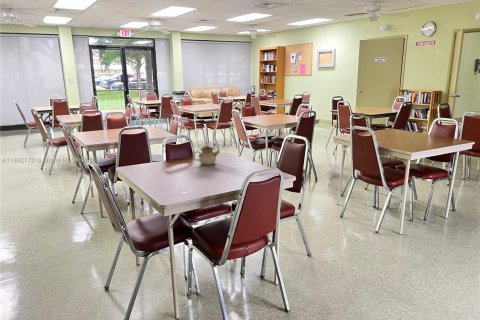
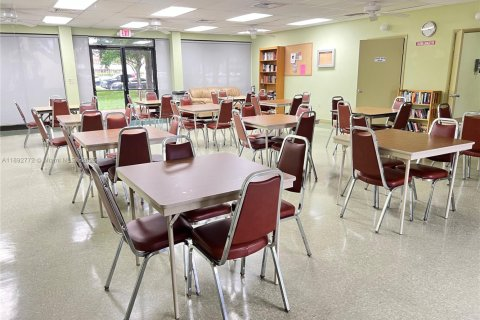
- teapot (206, 153)
